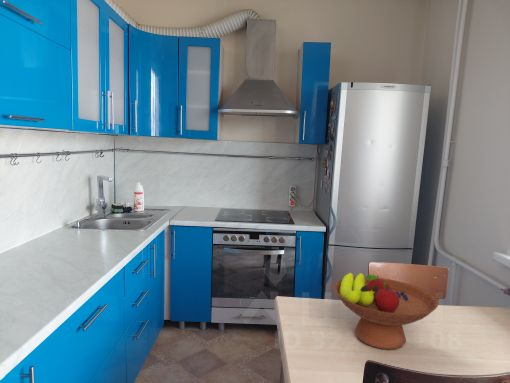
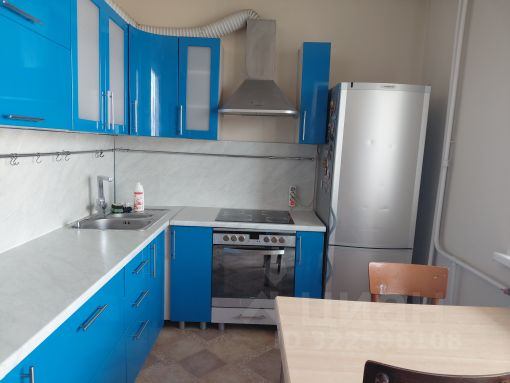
- fruit bowl (382, 307)
